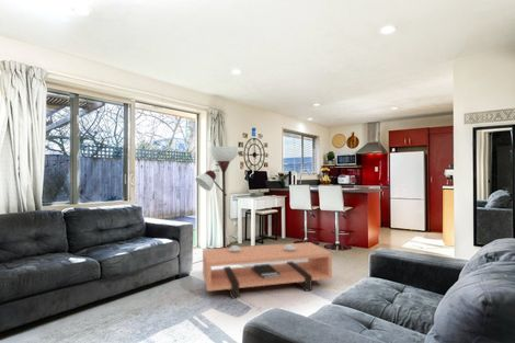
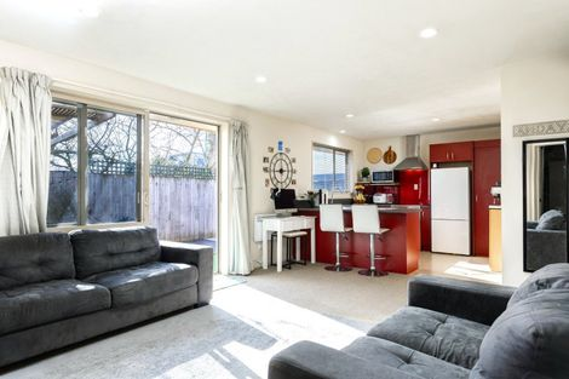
- coffee table (265, 265)
- floor lamp (222, 202)
